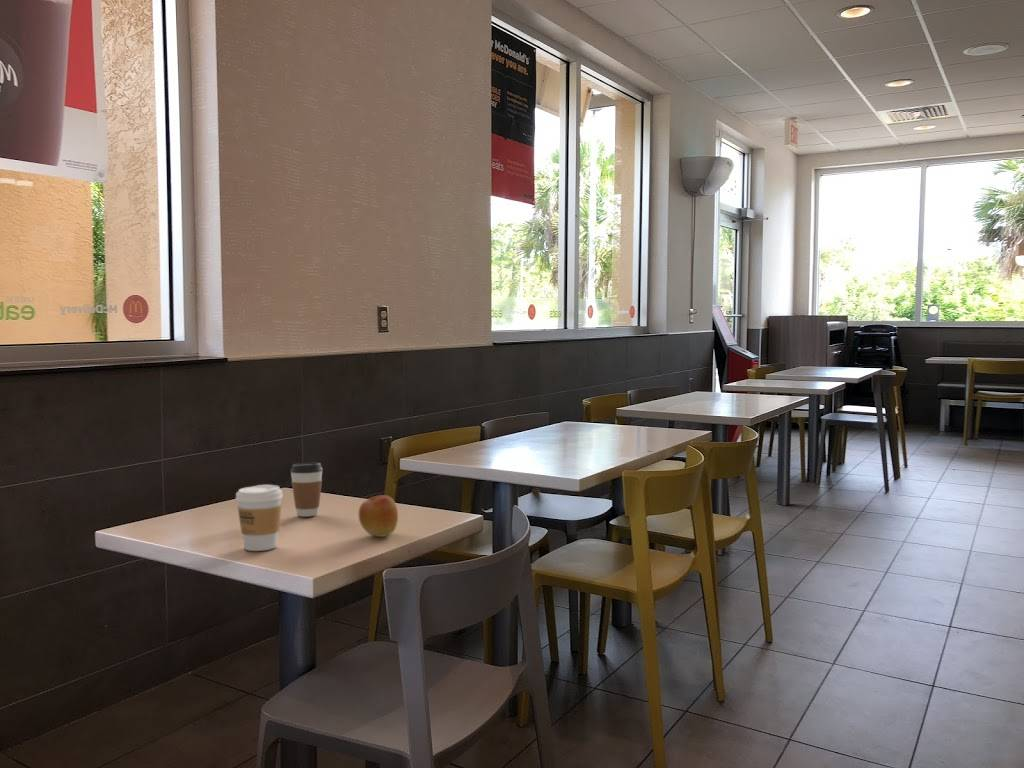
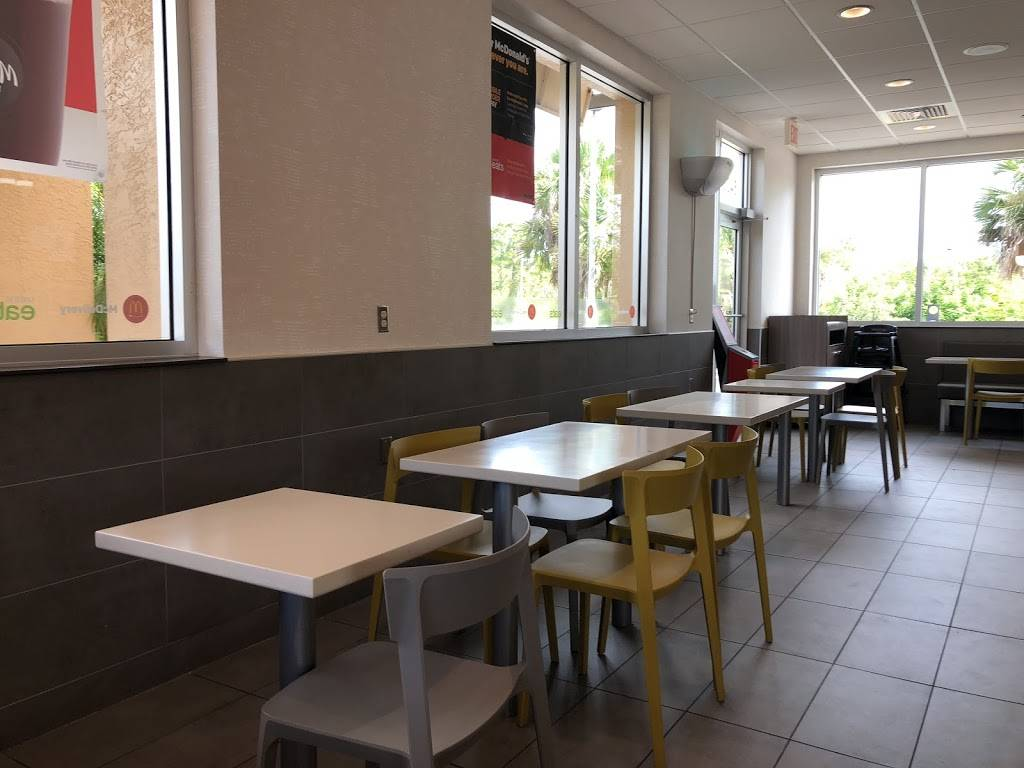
- apple (379, 515)
- coffee cup (259, 516)
- coffee cup (306, 489)
